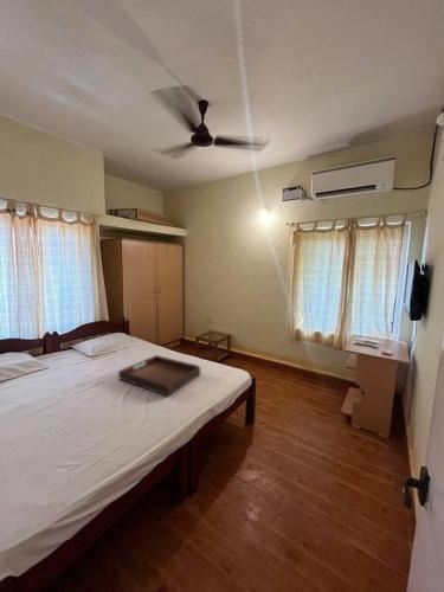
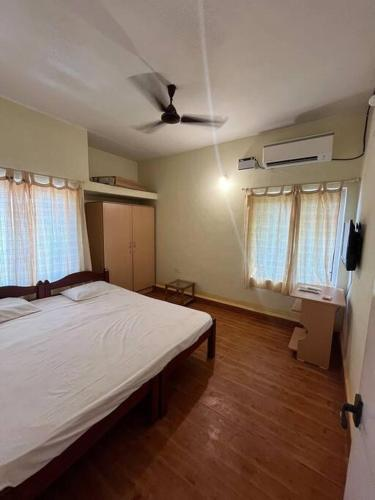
- serving tray (161, 372)
